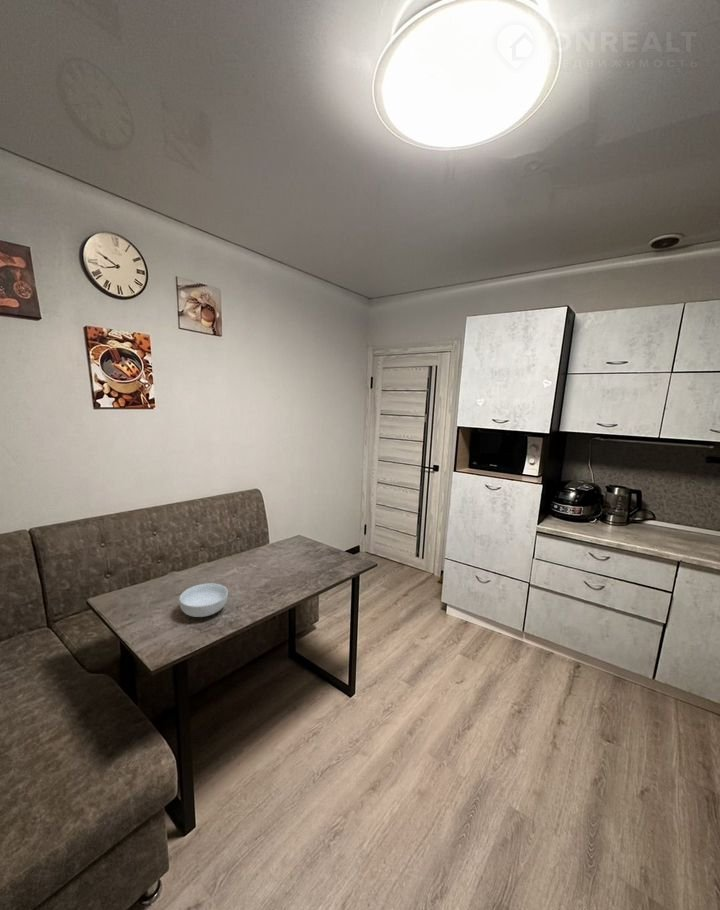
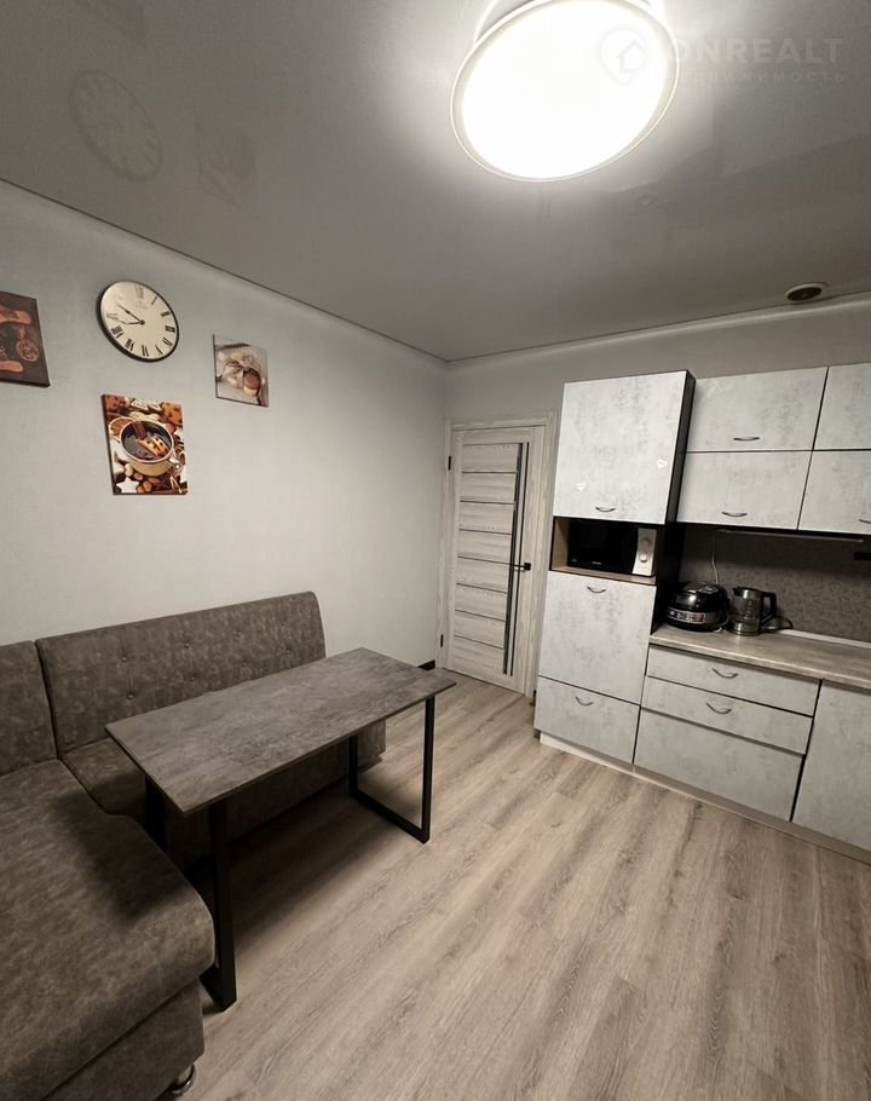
- cereal bowl (204, 602)
